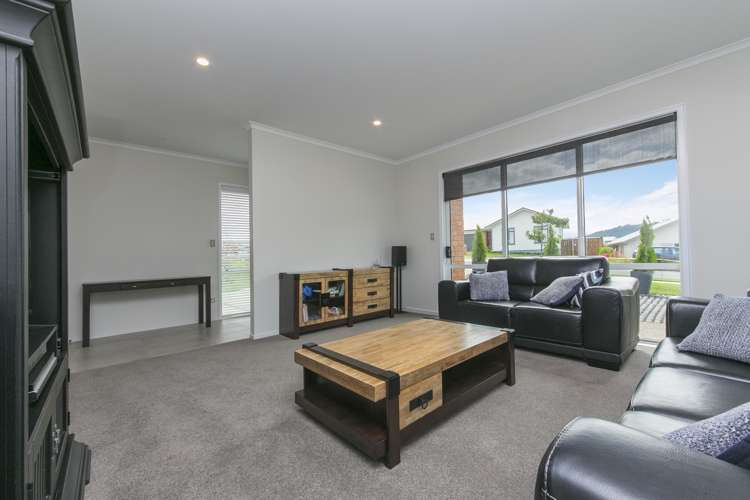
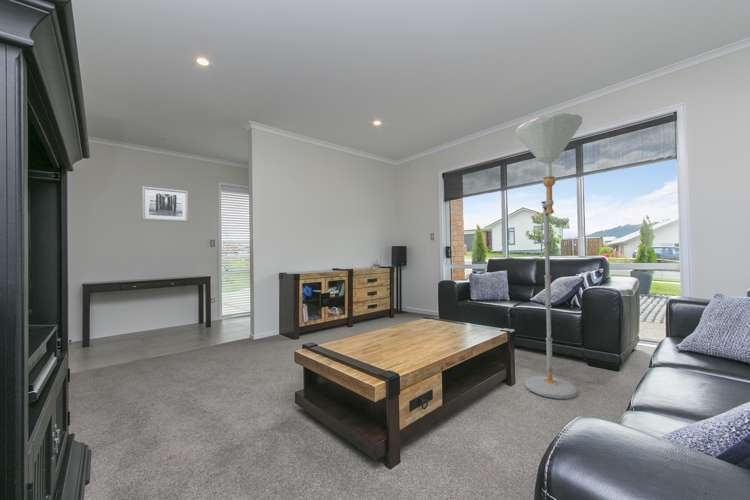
+ wall art (166, 204)
+ floor lamp (548, 259)
